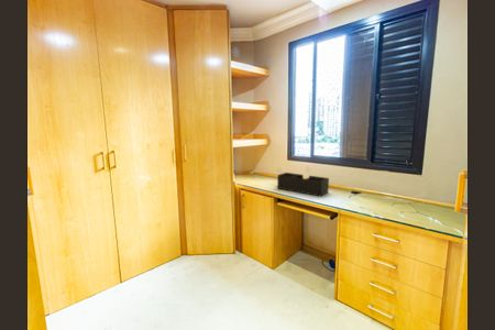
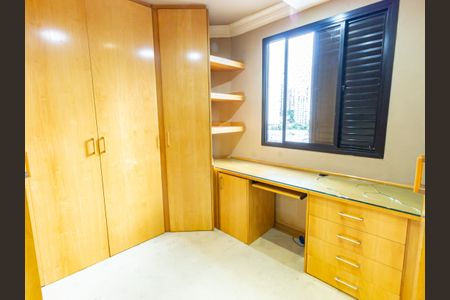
- desk organizer (301, 183)
